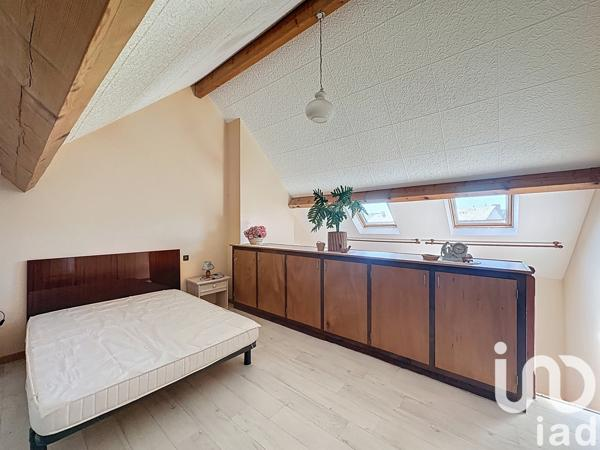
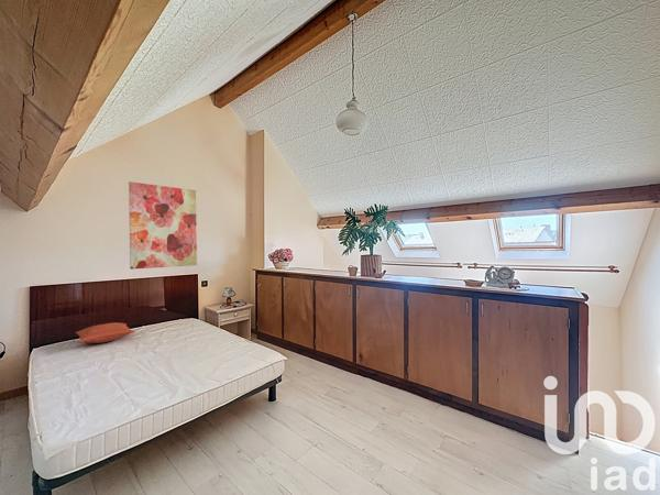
+ wall art (165, 227)
+ pillow (105, 332)
